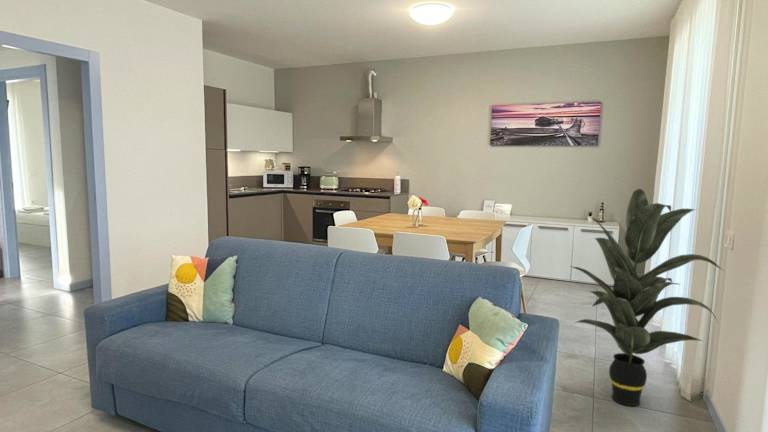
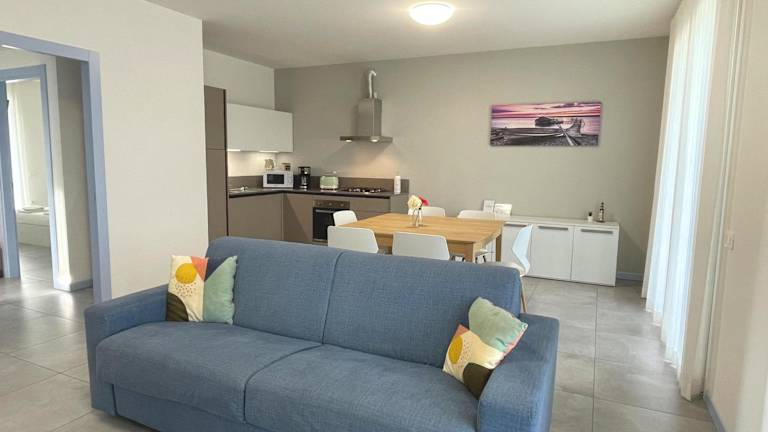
- indoor plant (638, 295)
